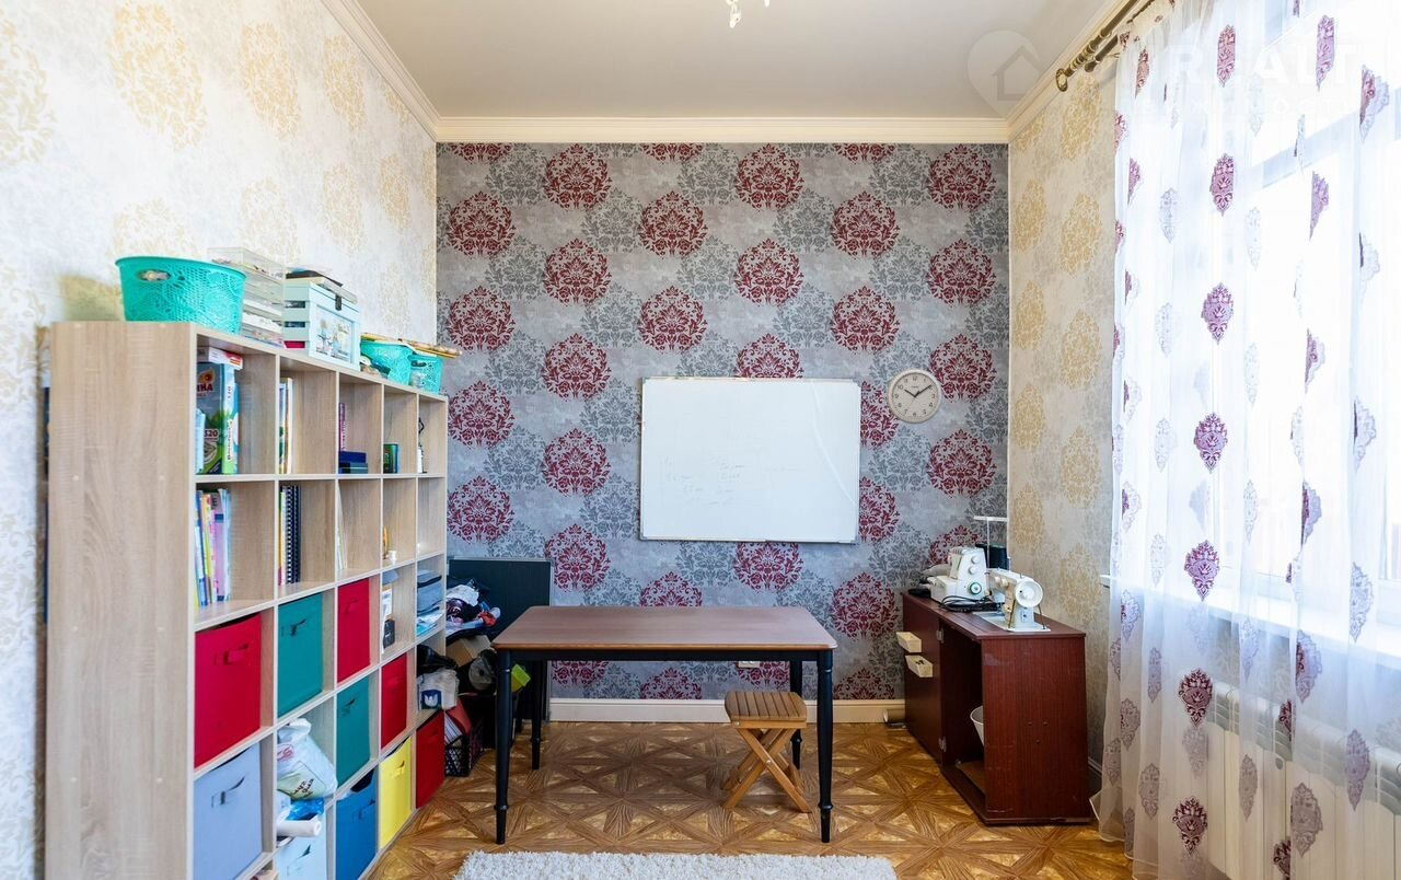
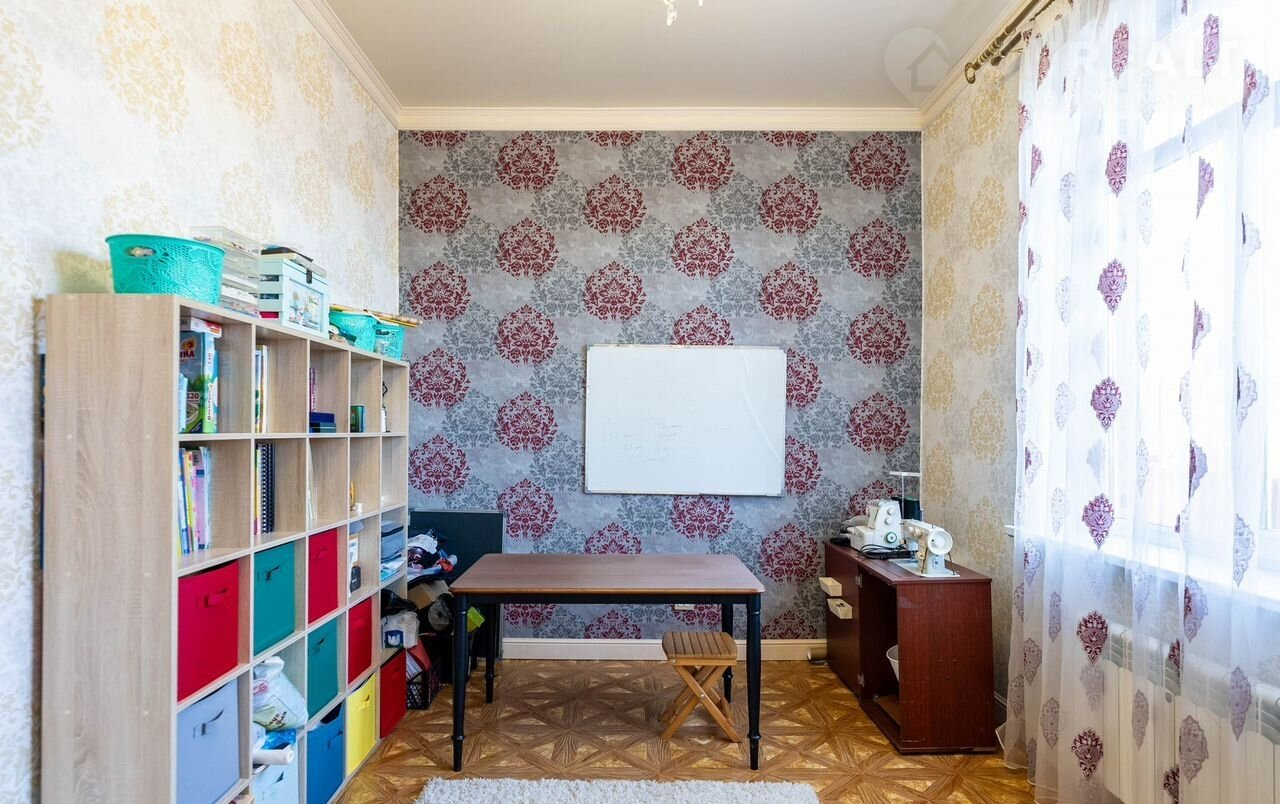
- wall clock (914, 395)
